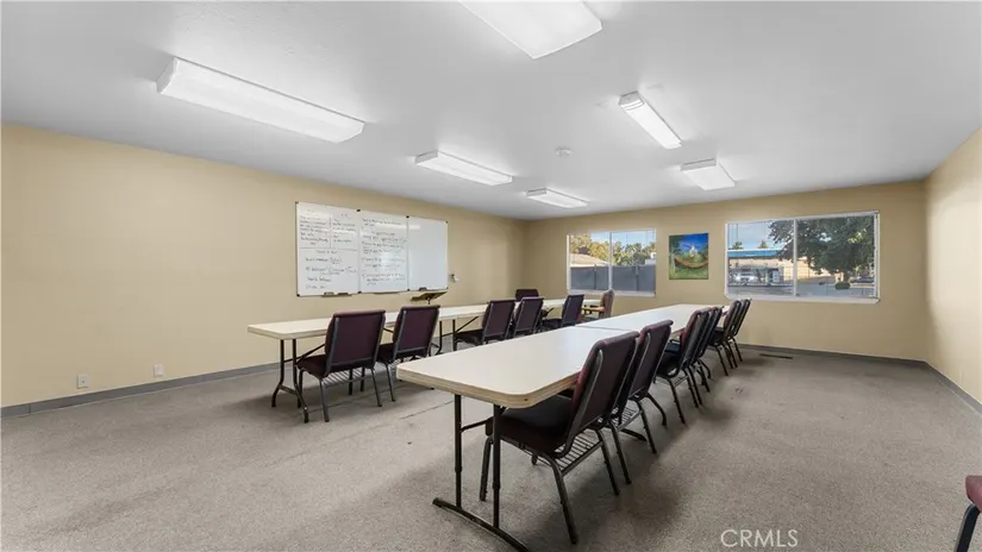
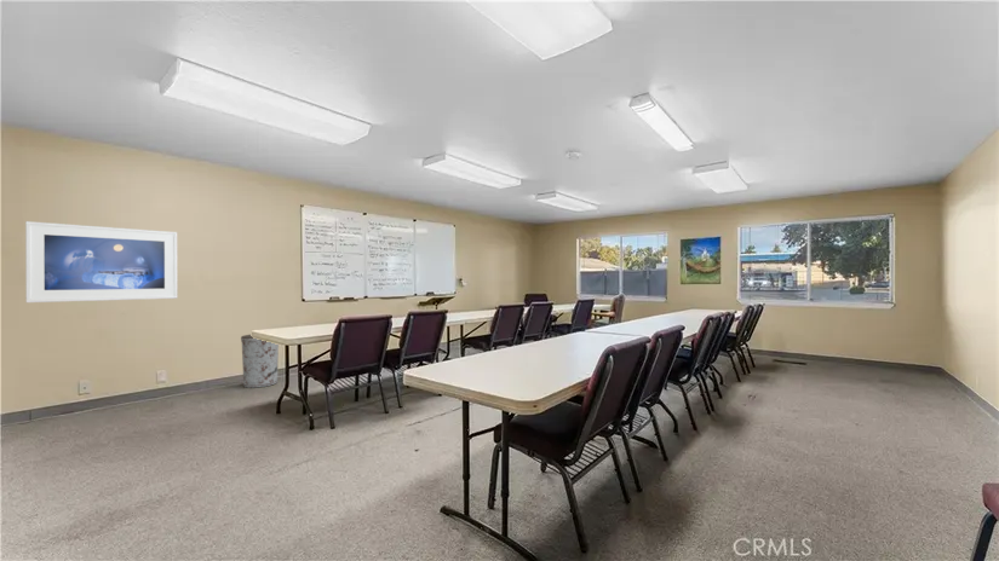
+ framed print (109, 264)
+ trash can (260, 358)
